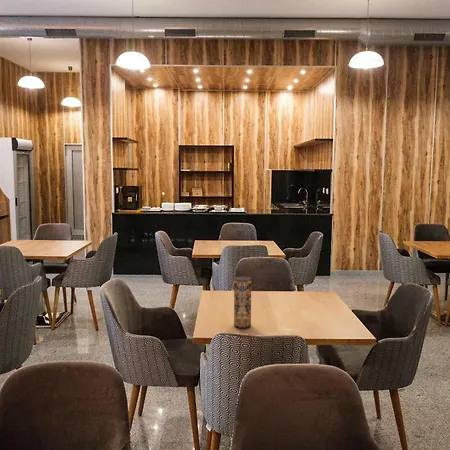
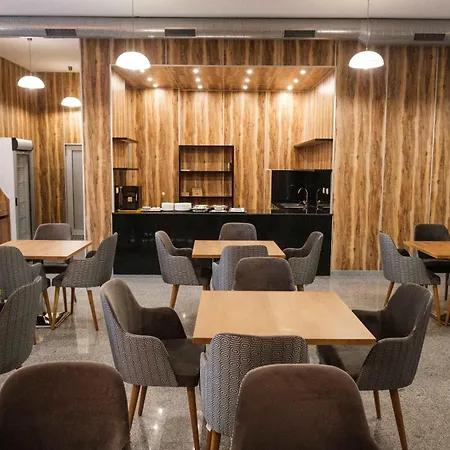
- vase (242, 302)
